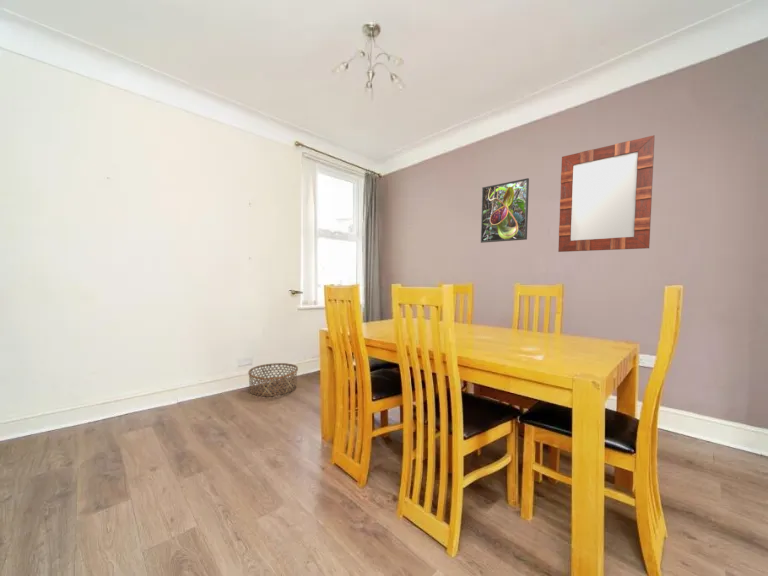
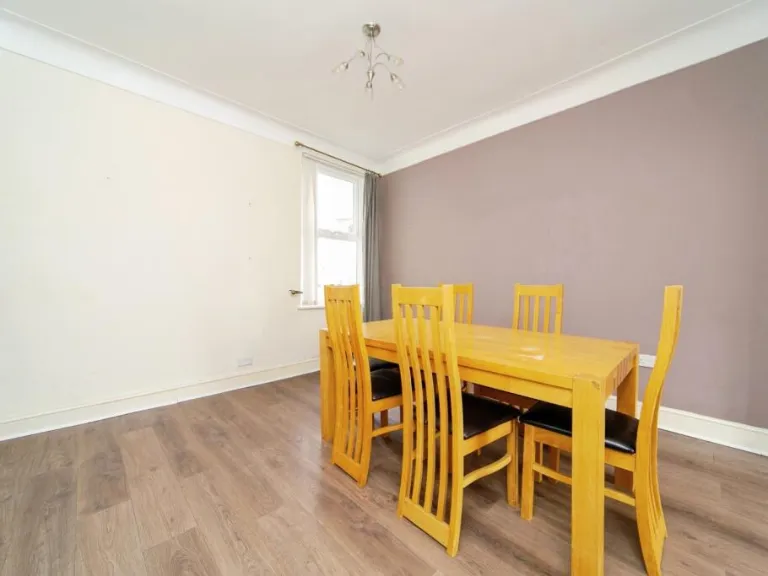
- basket (274, 379)
- home mirror (602, 198)
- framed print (503, 212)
